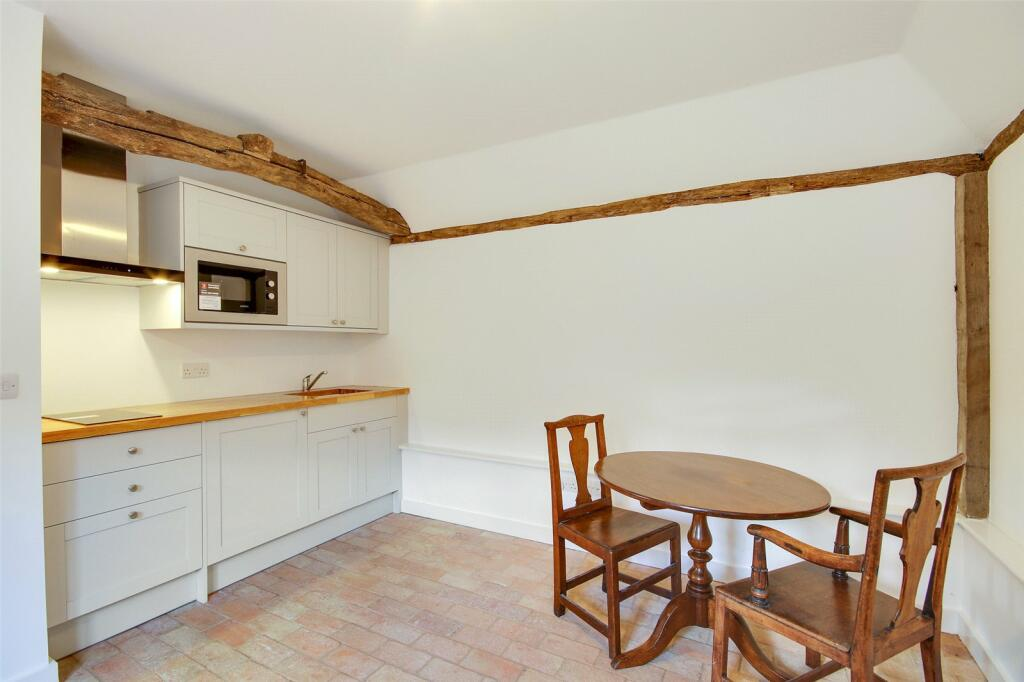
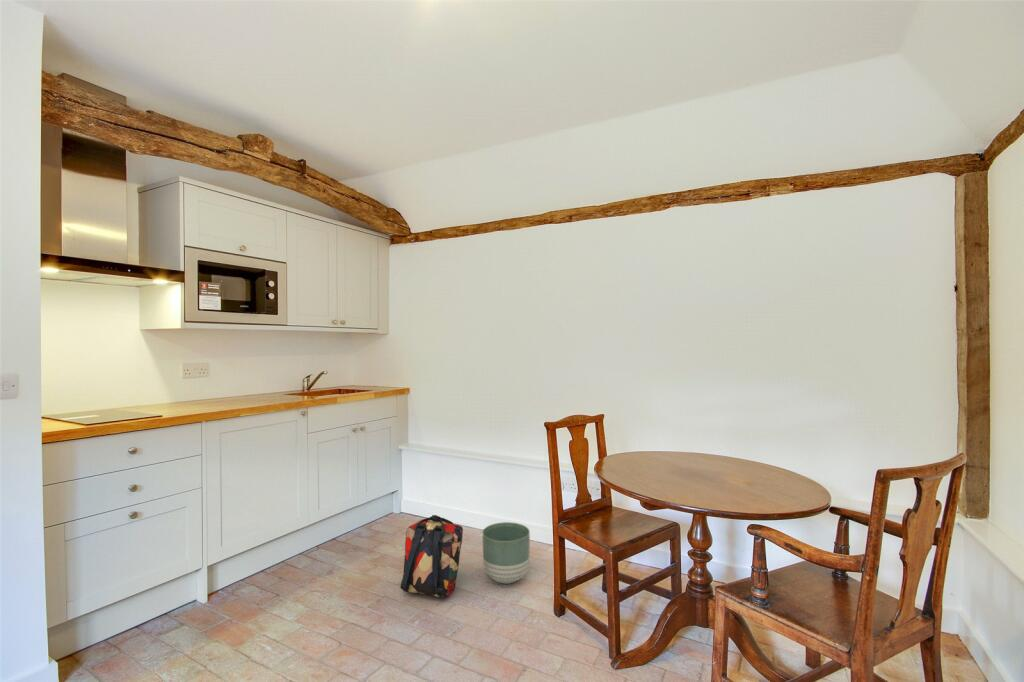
+ backpack (432, 554)
+ planter (506, 555)
